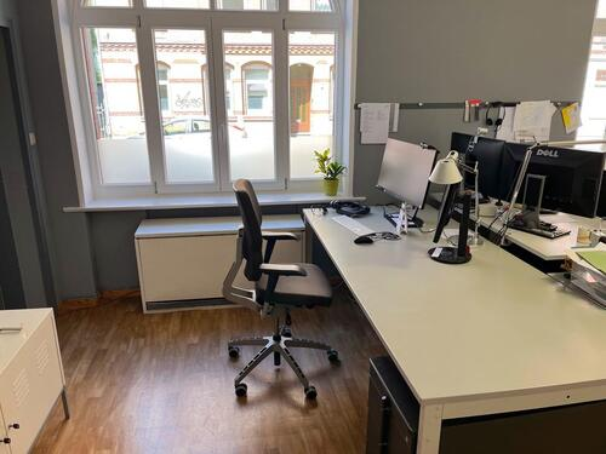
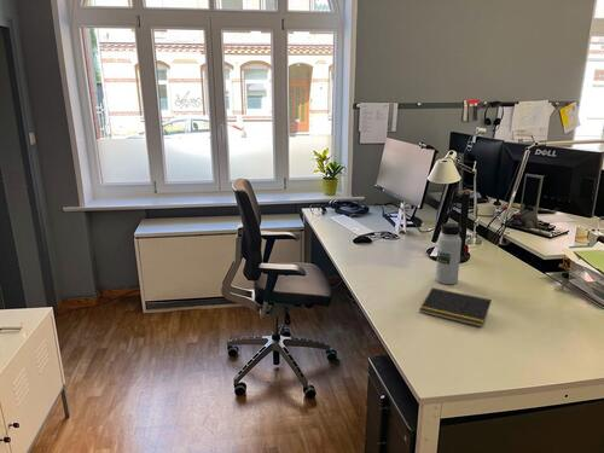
+ water bottle (448, 252)
+ notepad (454, 306)
